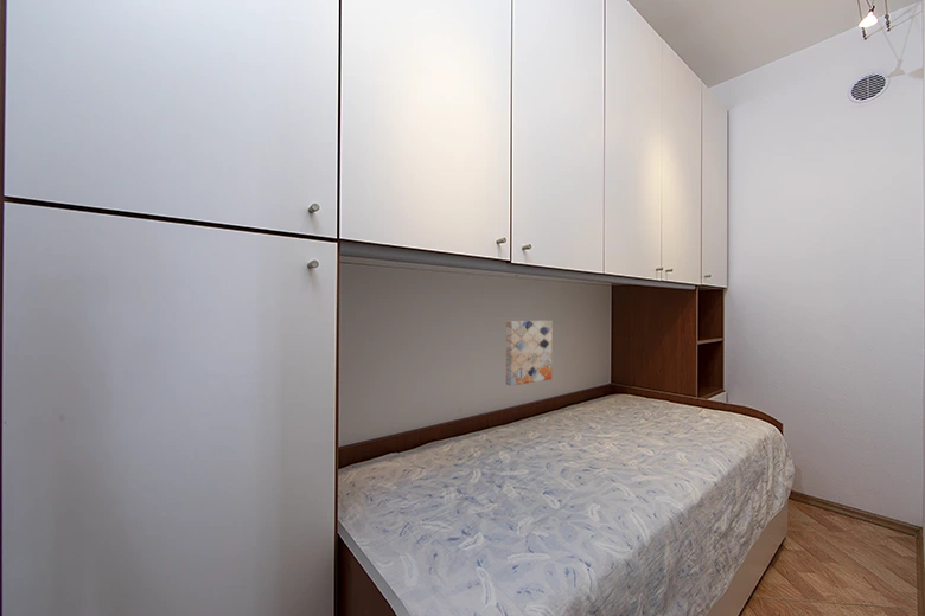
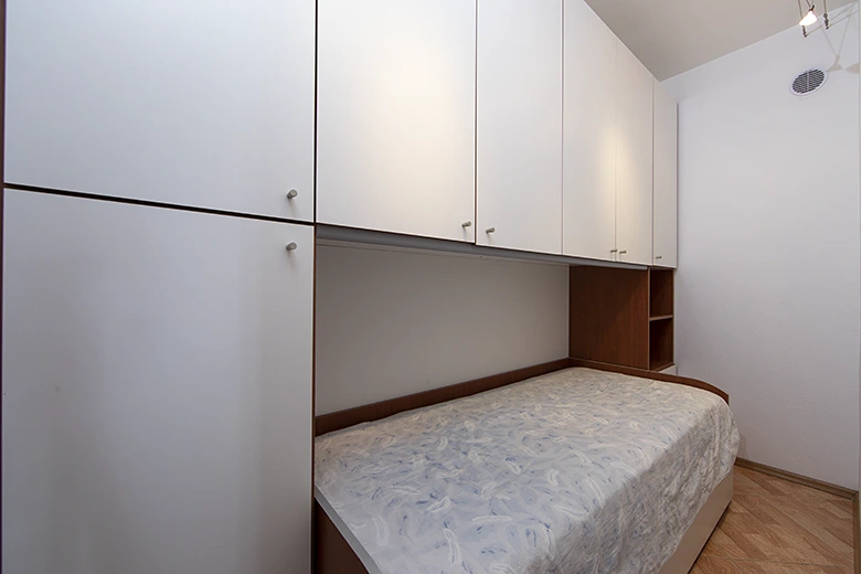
- wall art (529, 351)
